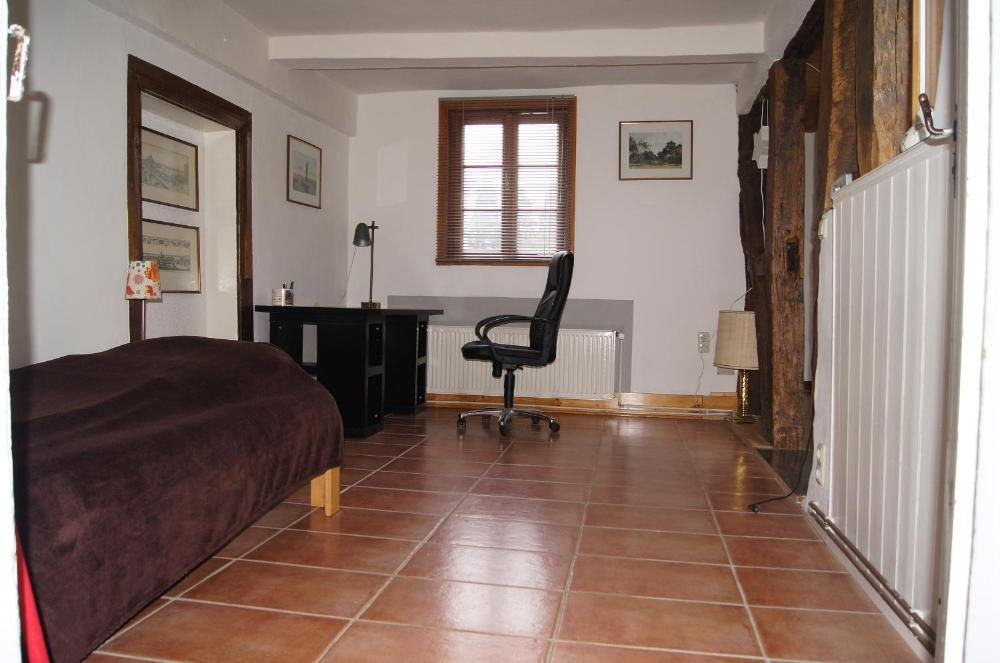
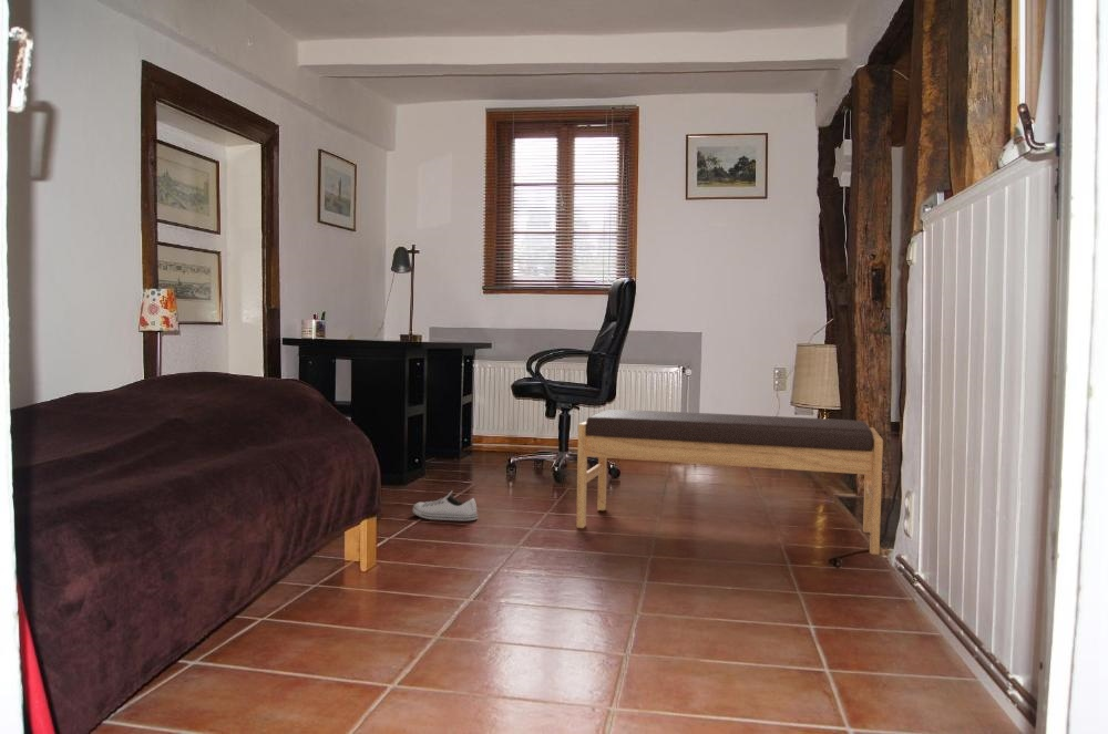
+ shoe (444, 504)
+ bench (728, 465)
